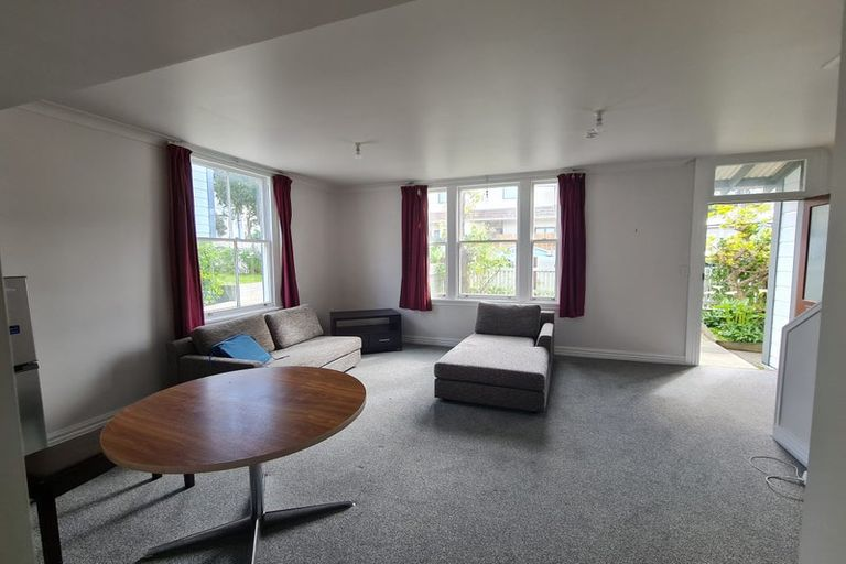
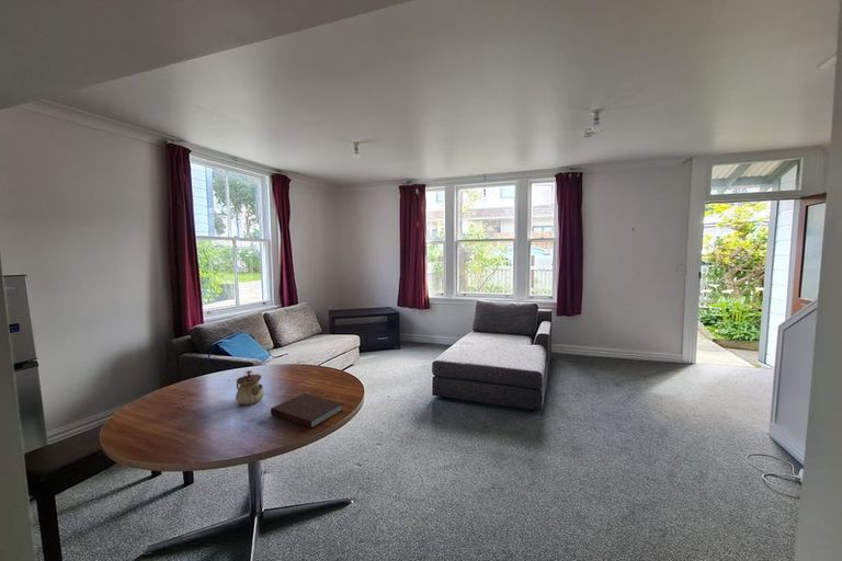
+ teapot (248, 385)
+ notebook (307, 409)
